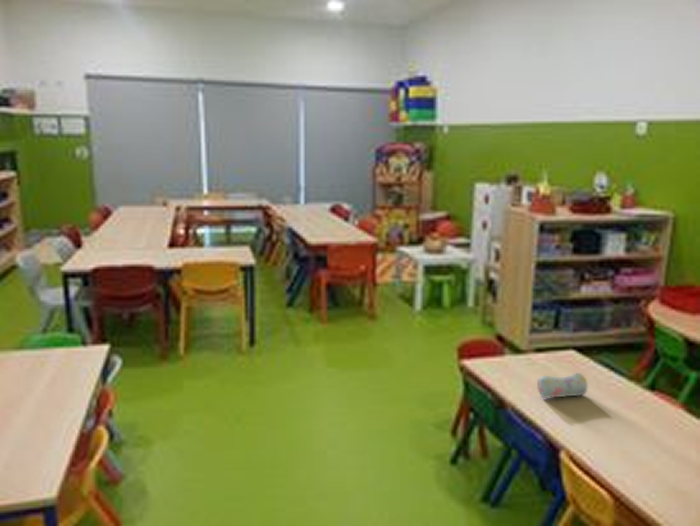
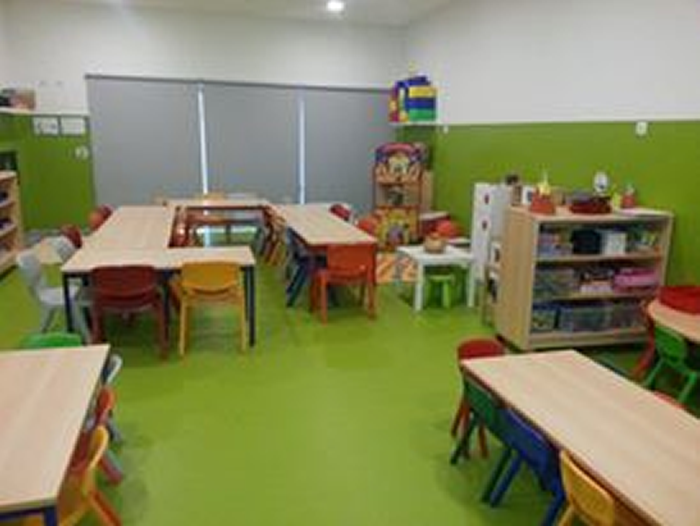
- pencil case (562, 385)
